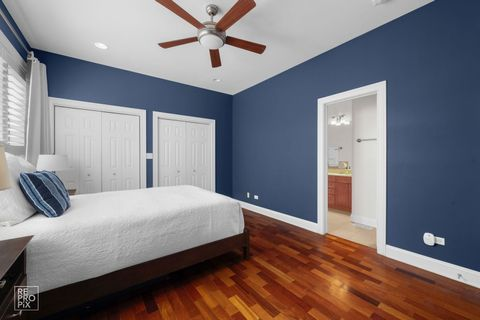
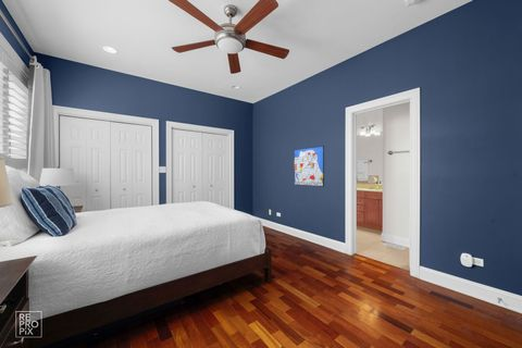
+ wall art (308, 166)
